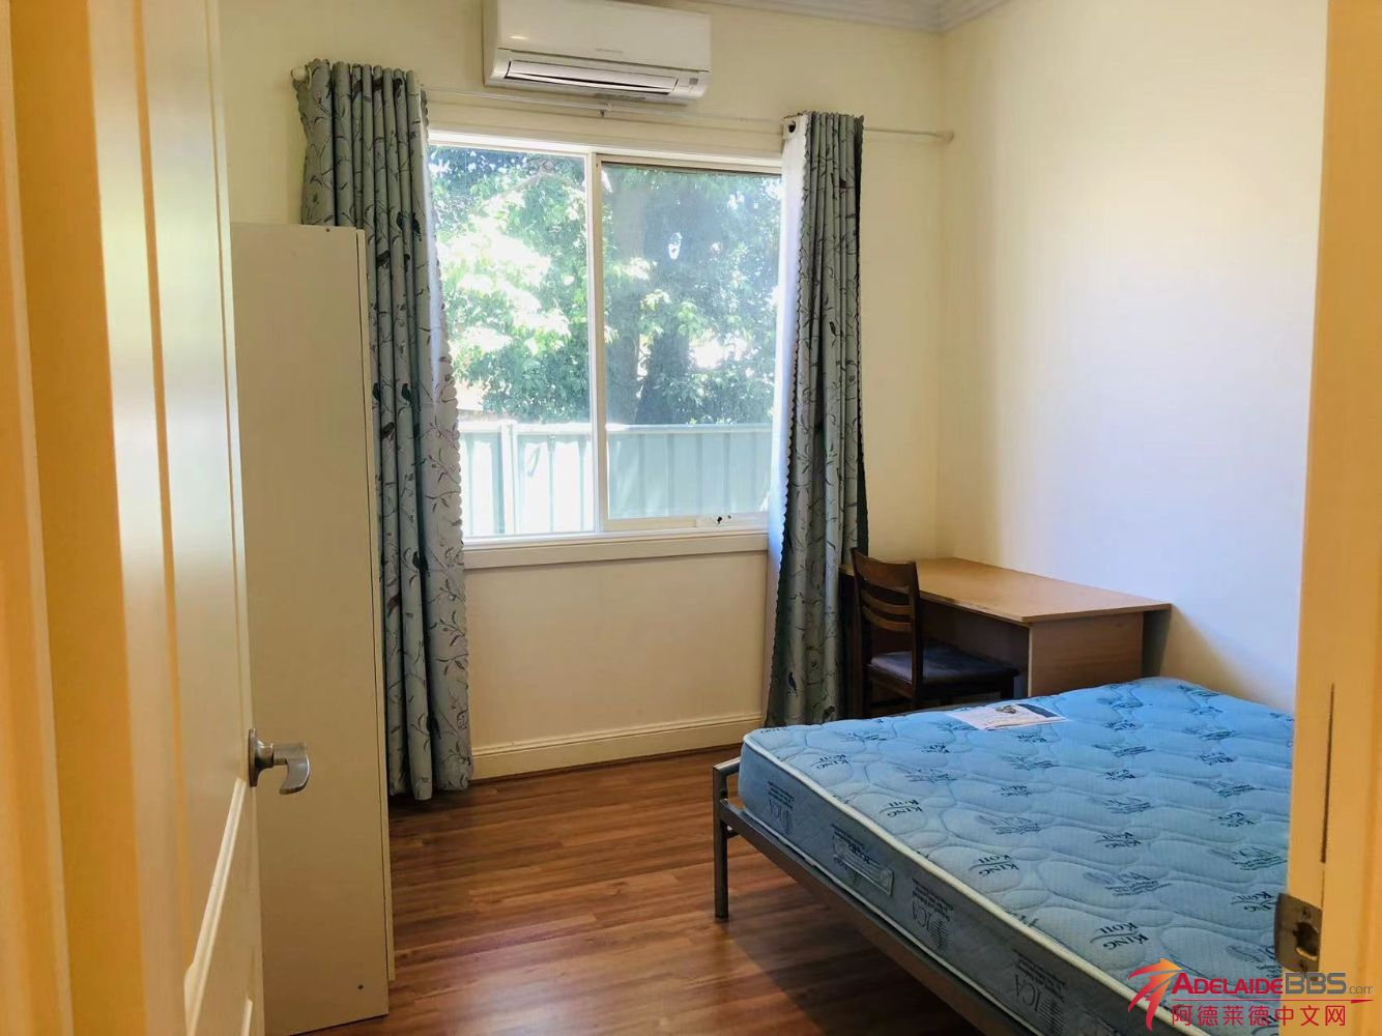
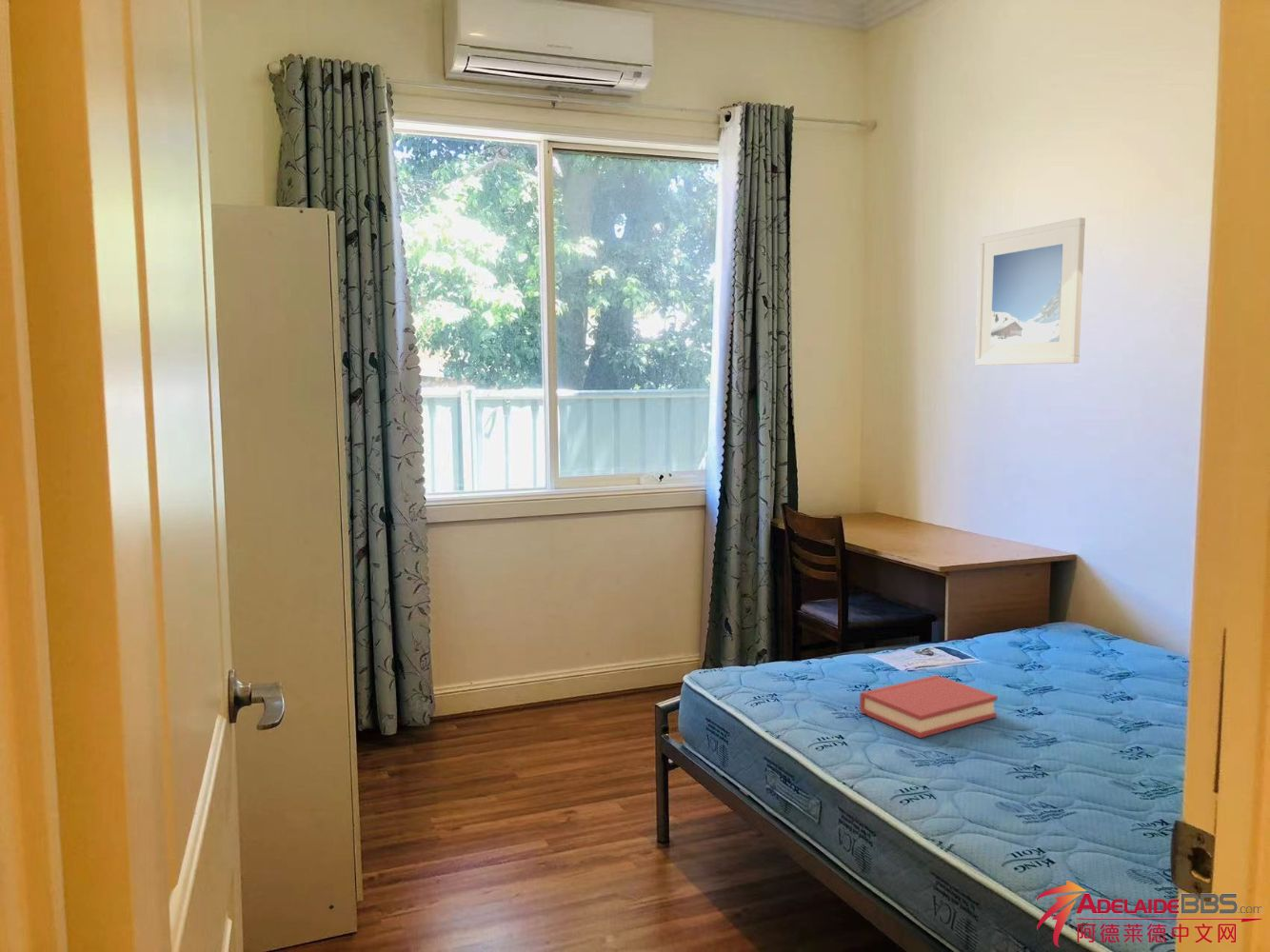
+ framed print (1025, 296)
+ hardback book (927, 704)
